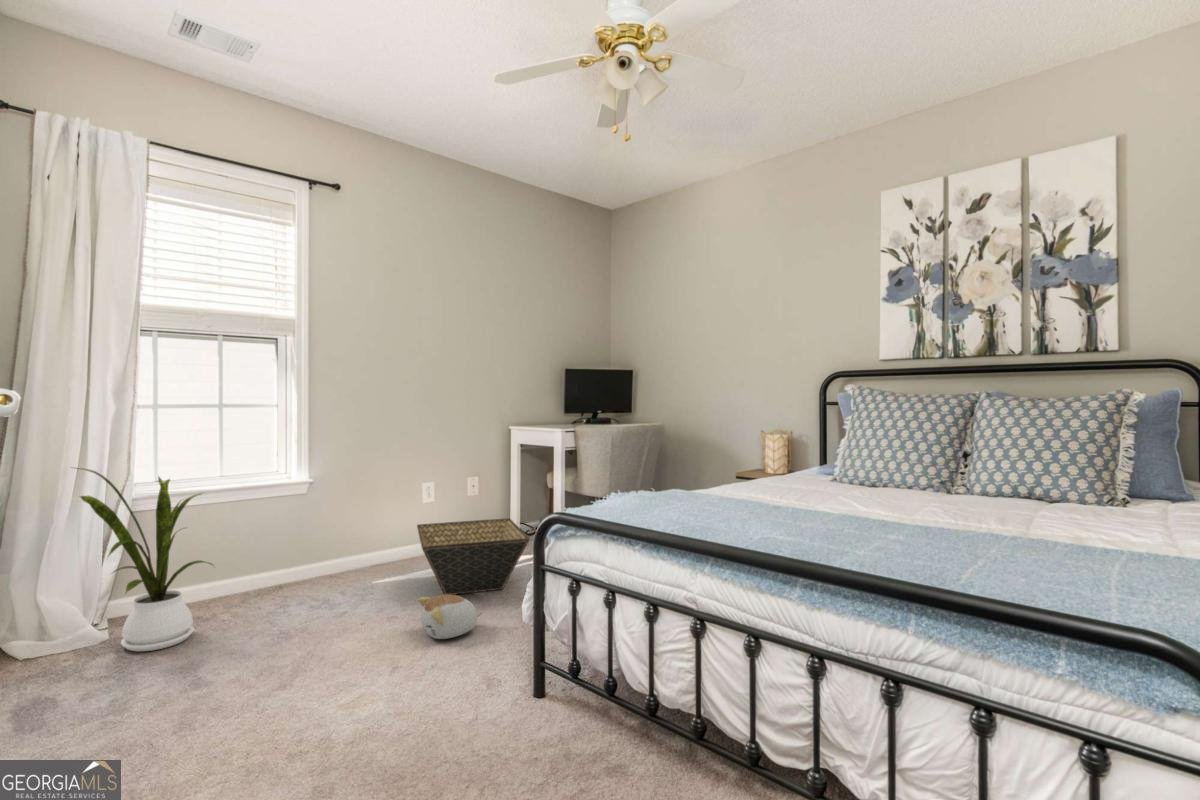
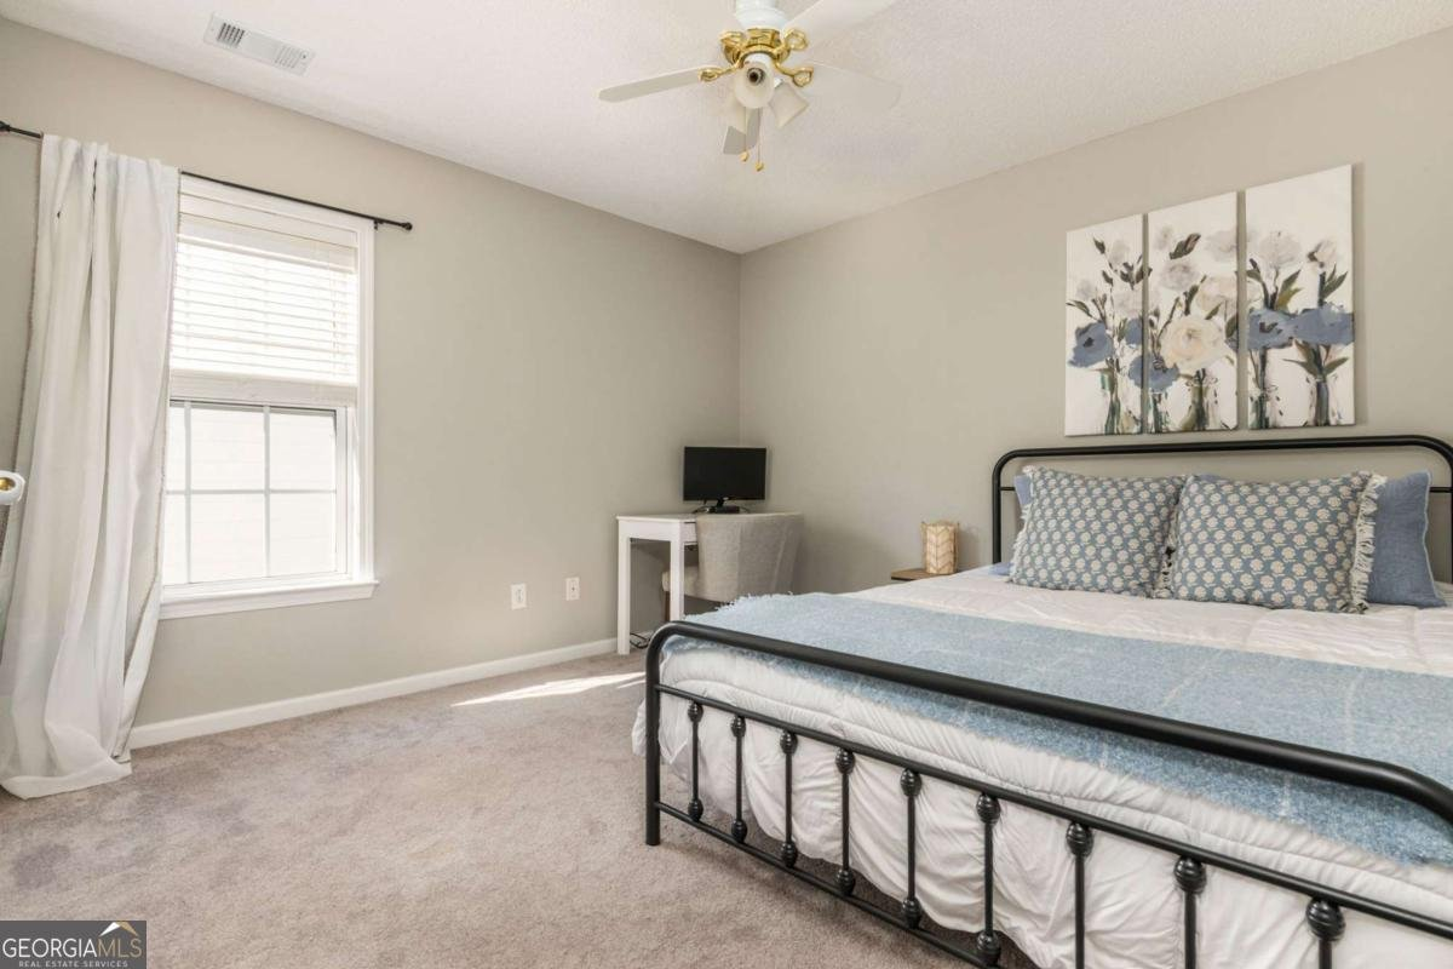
- house plant (148, 552)
- plush toy (453, 613)
- basket (470, 557)
